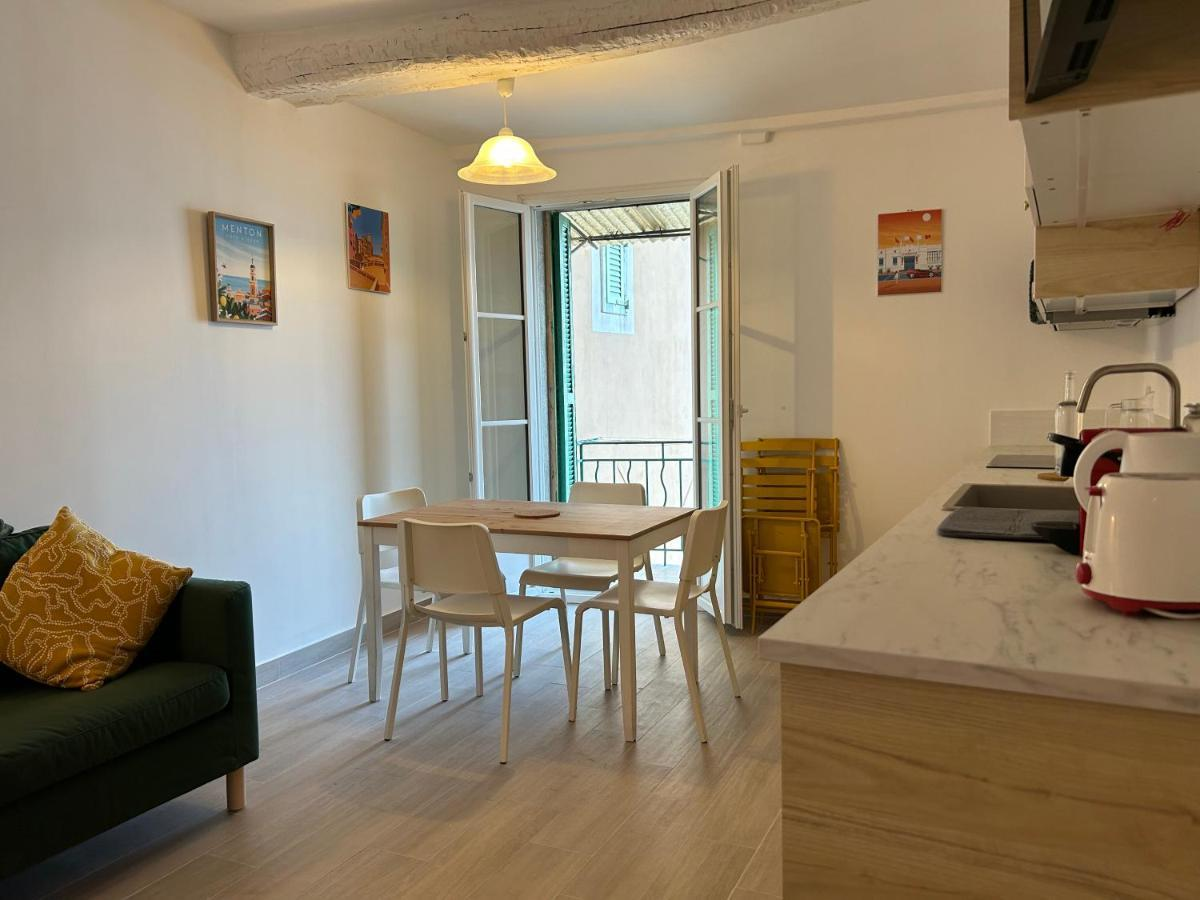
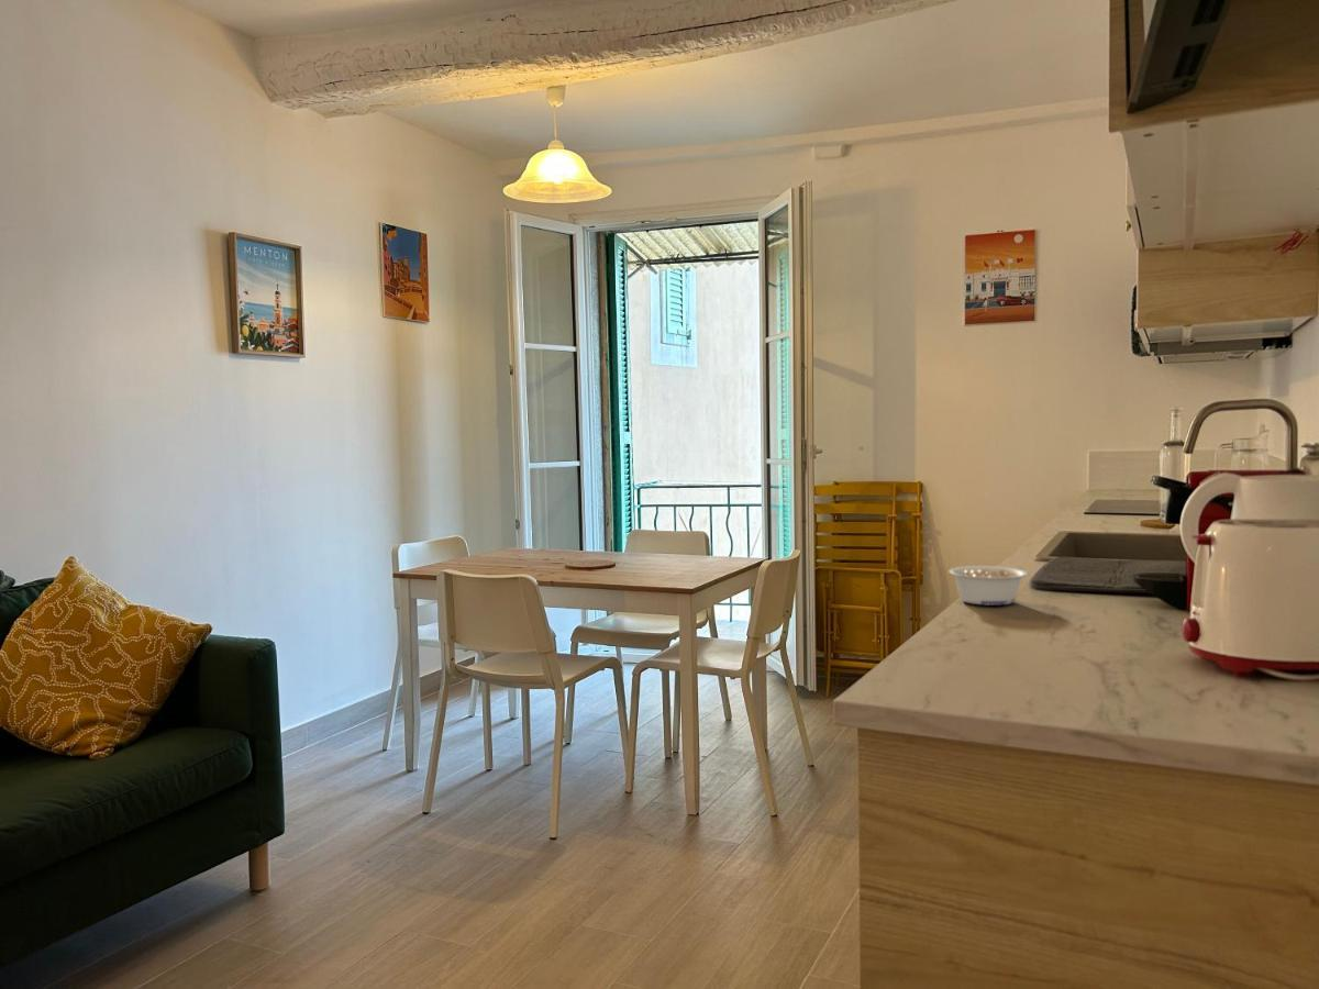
+ legume (987, 584)
